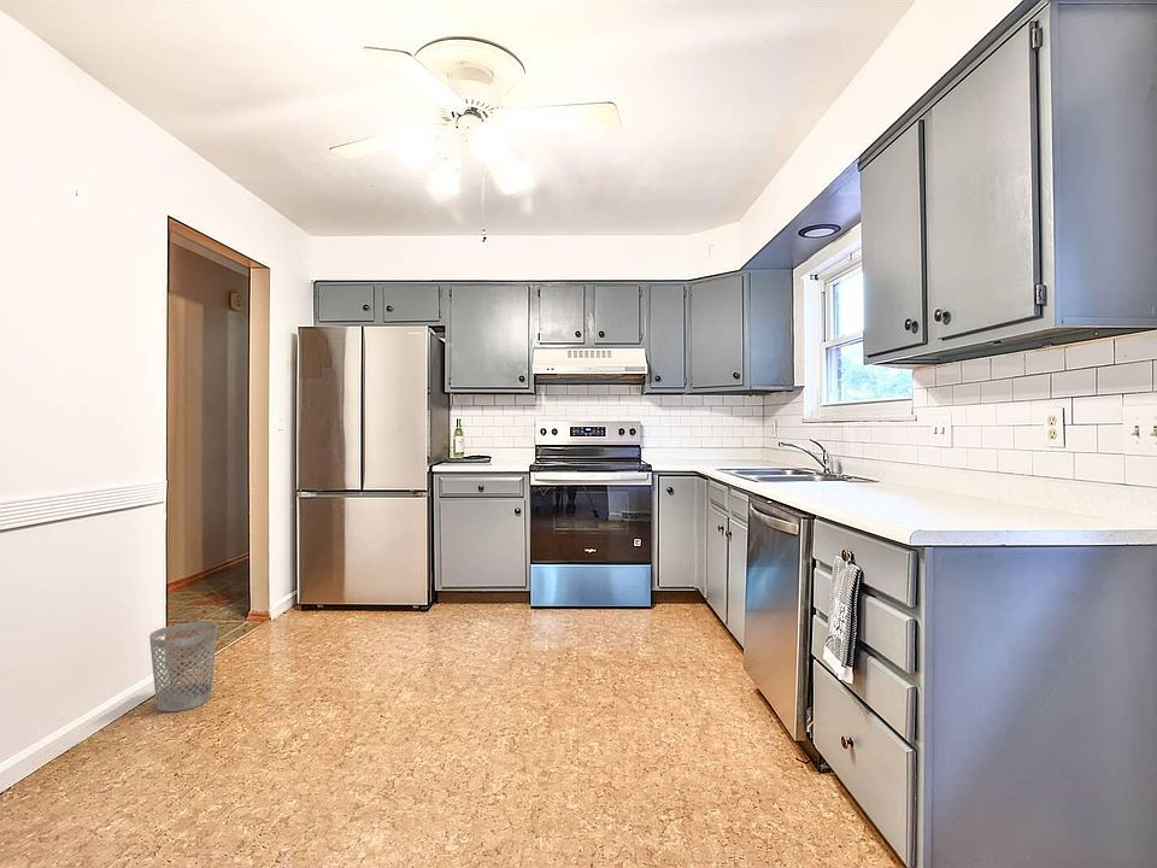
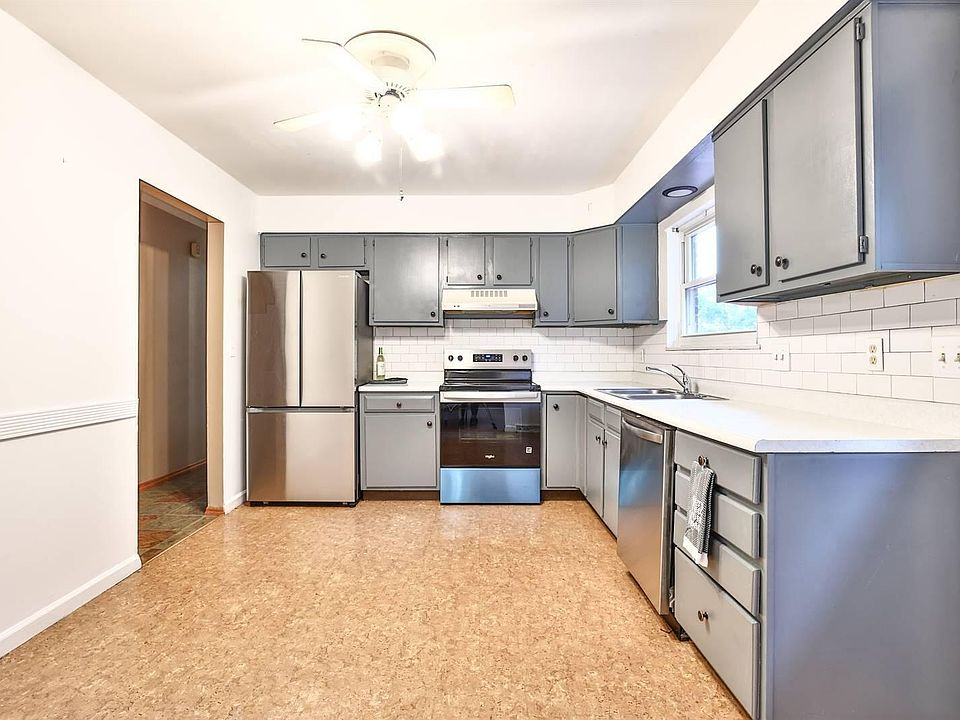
- wastebasket (183, 665)
